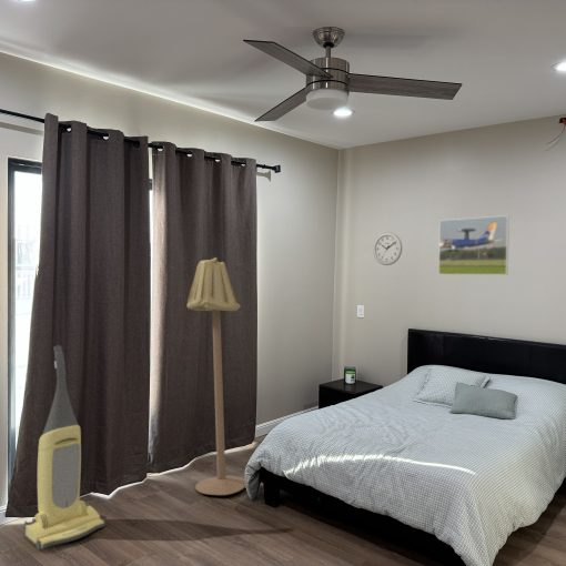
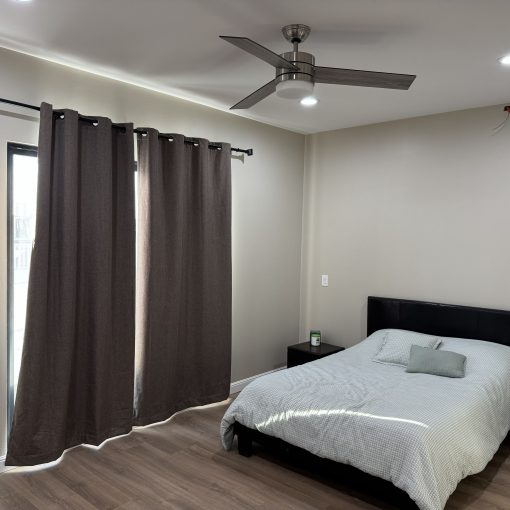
- vacuum cleaner (64, 438)
- wall clock (386, 249)
- floor lamp (214, 370)
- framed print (472, 246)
